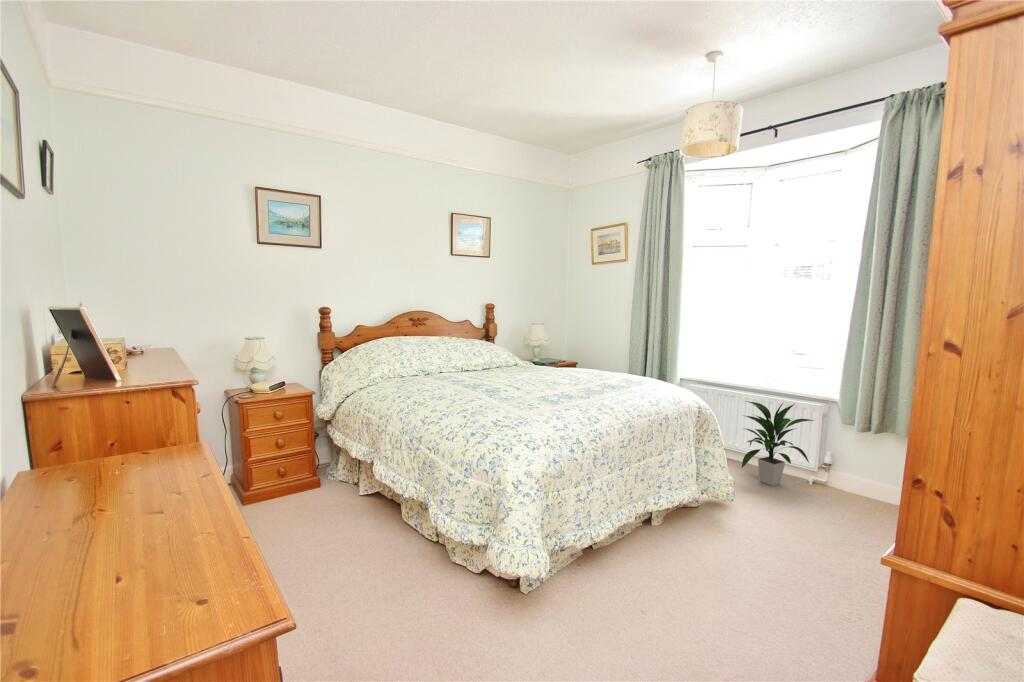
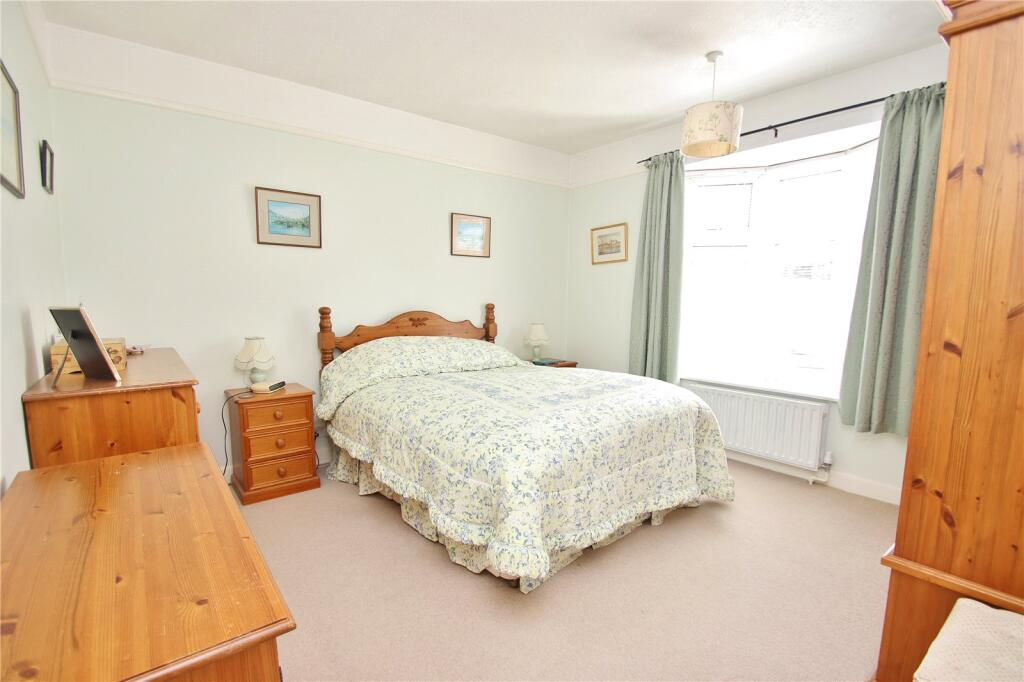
- indoor plant (769, 440)
